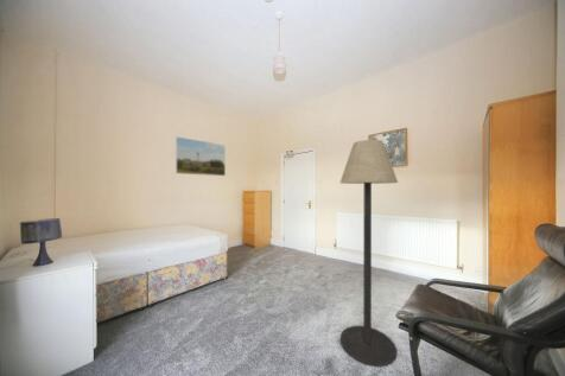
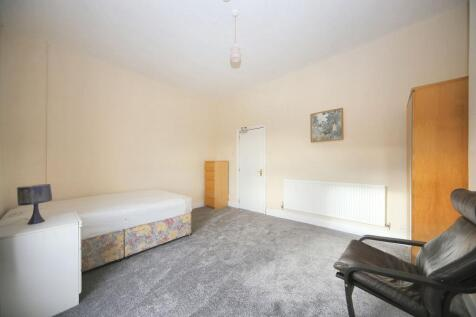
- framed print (202, 158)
- floor lamp (367, 243)
